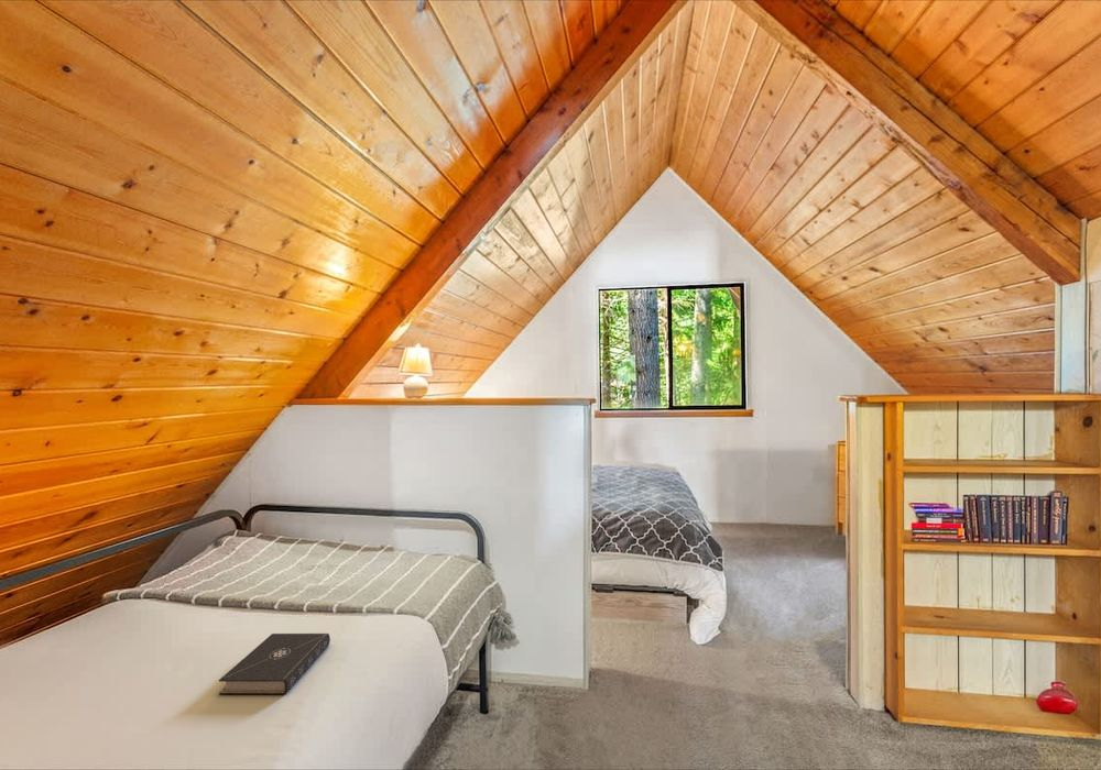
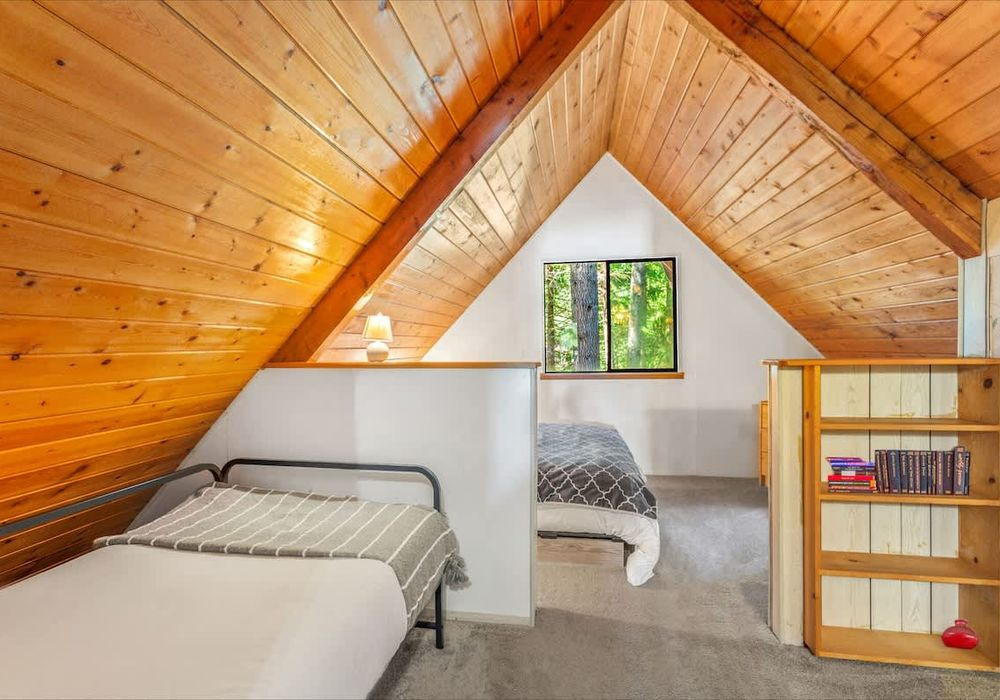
- book (279, 661)
